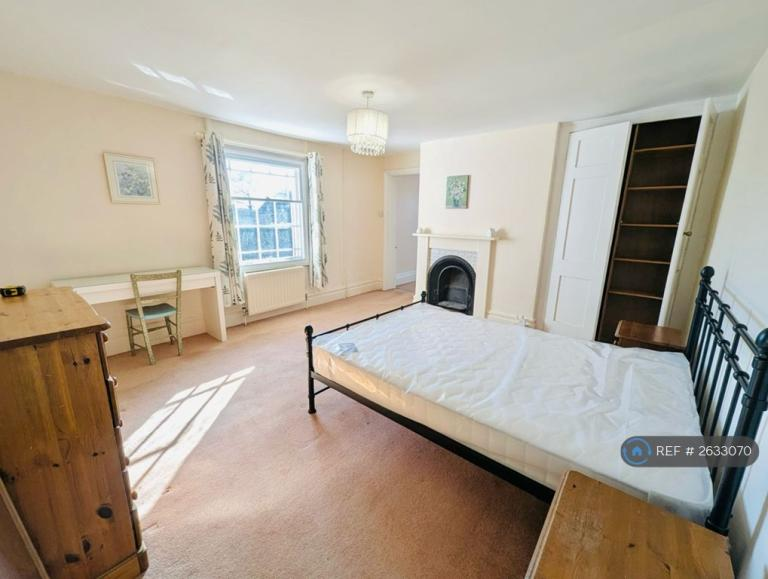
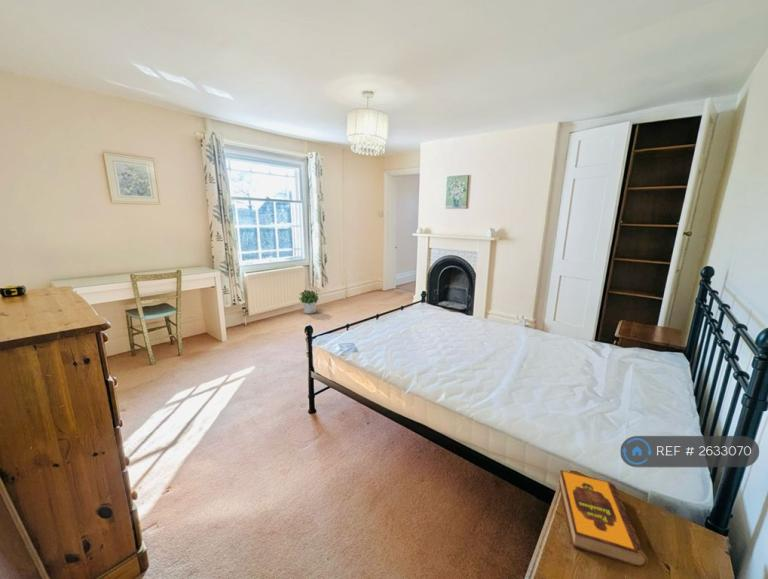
+ hardback book (597, 512)
+ potted plant (309, 301)
